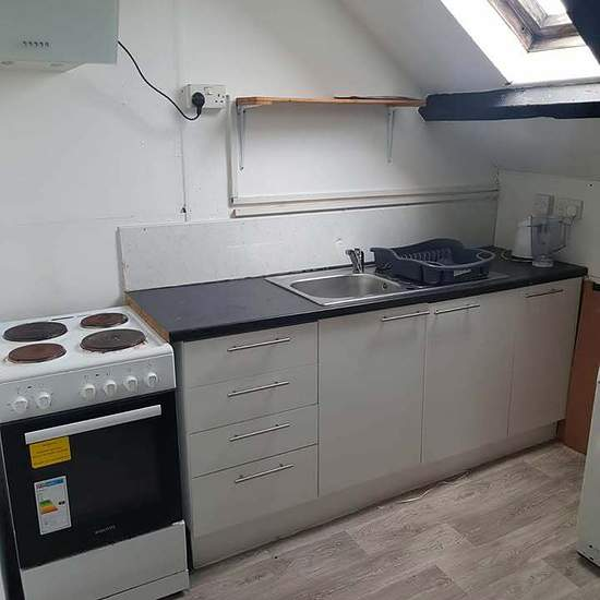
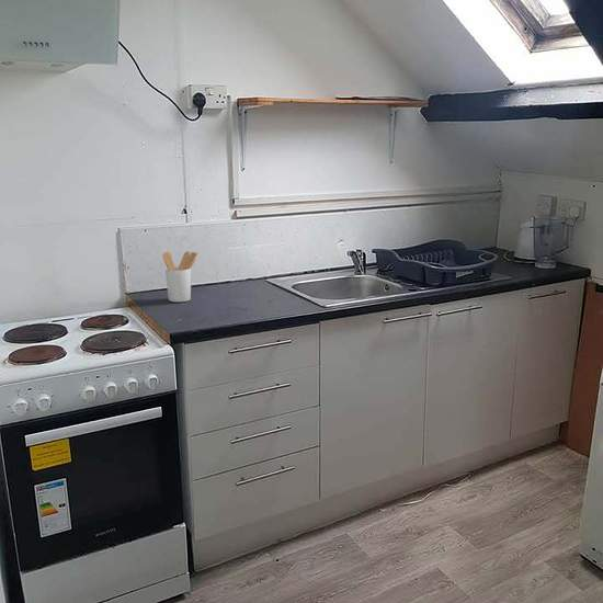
+ utensil holder (182, 275)
